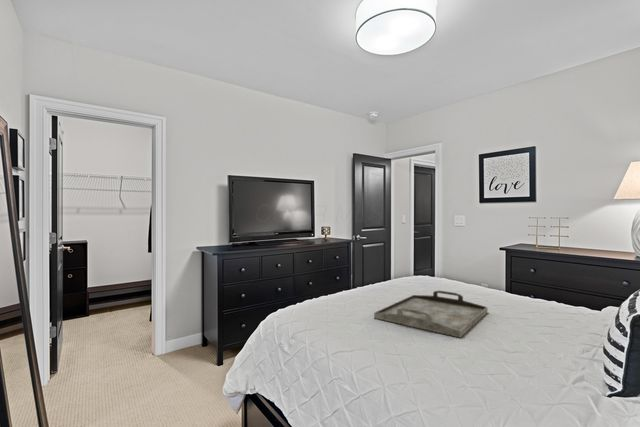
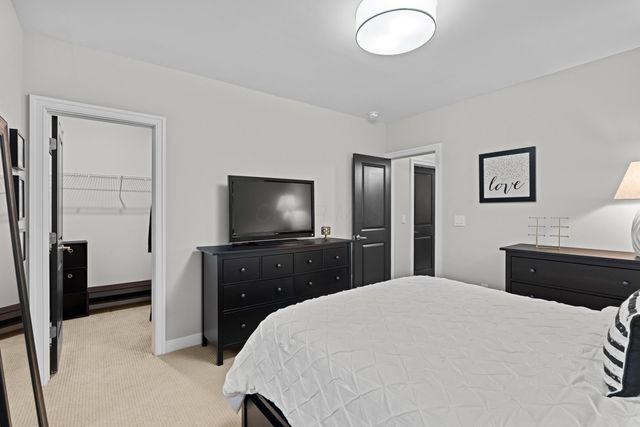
- serving tray (432, 307)
